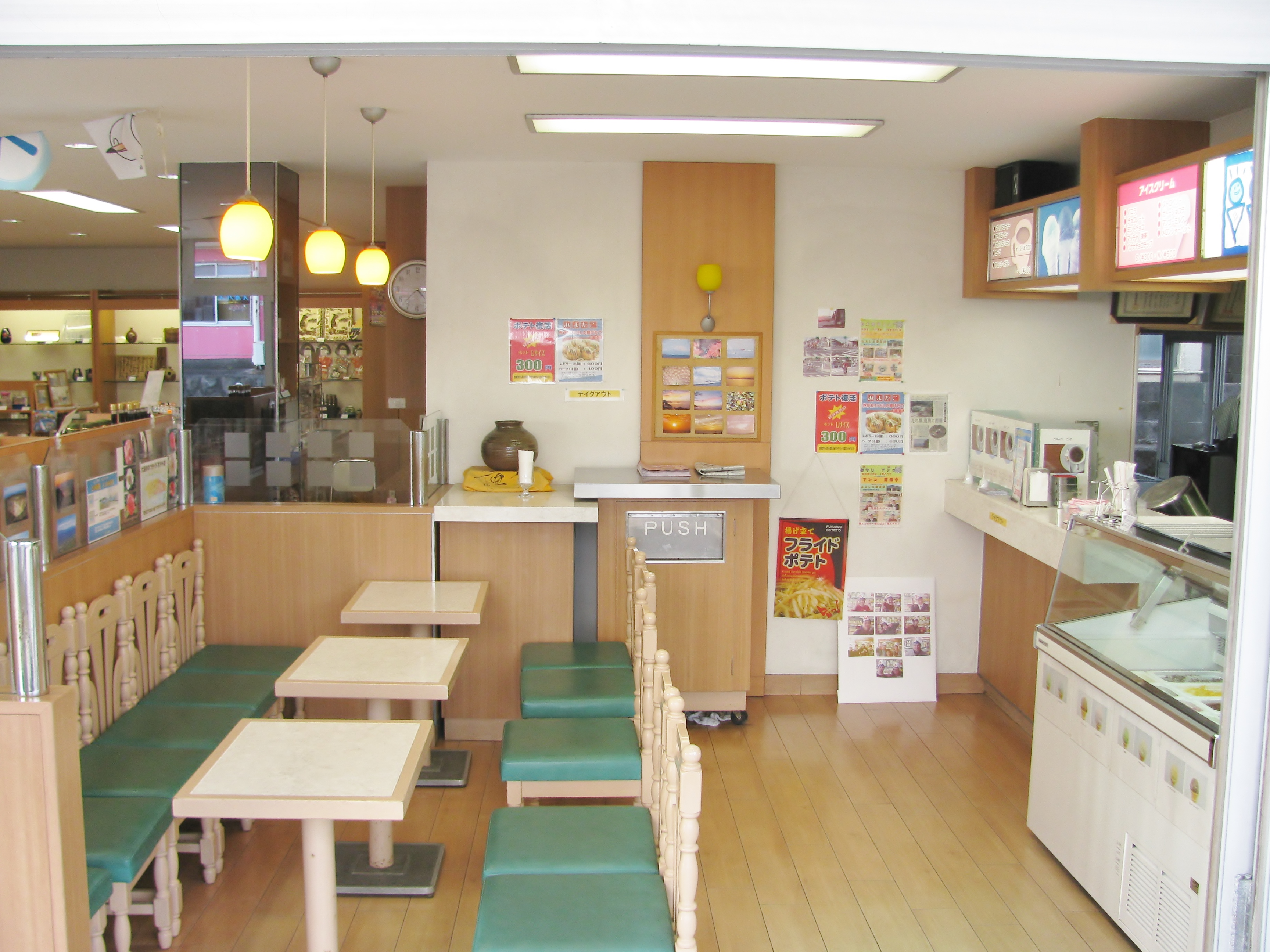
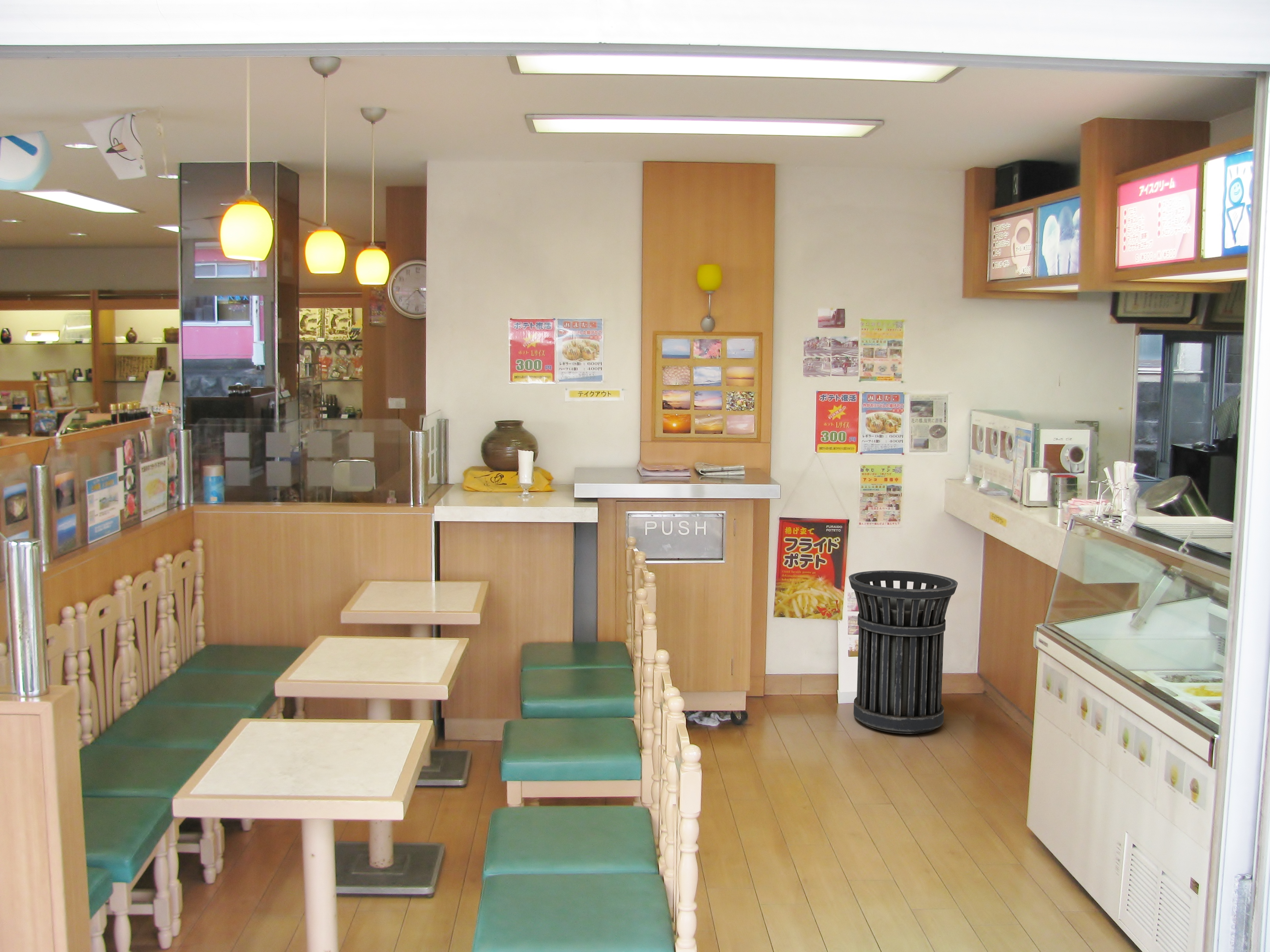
+ trash can (900, 651)
